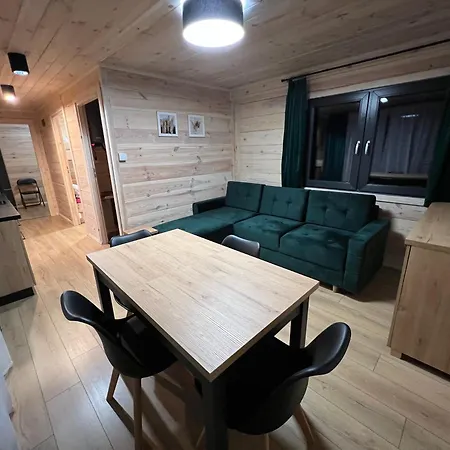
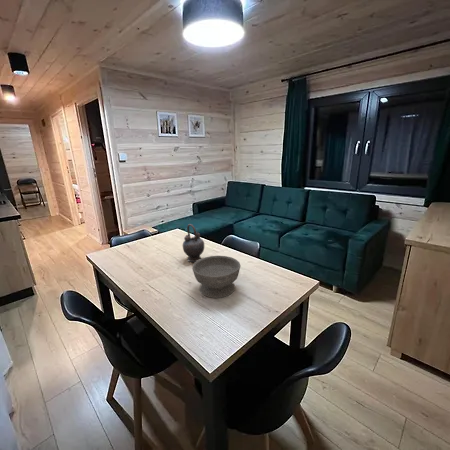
+ bowl (216, 276)
+ teapot (192, 241)
